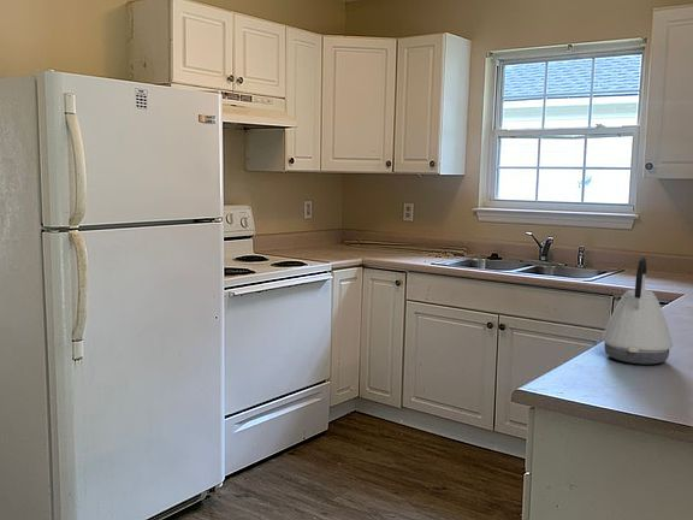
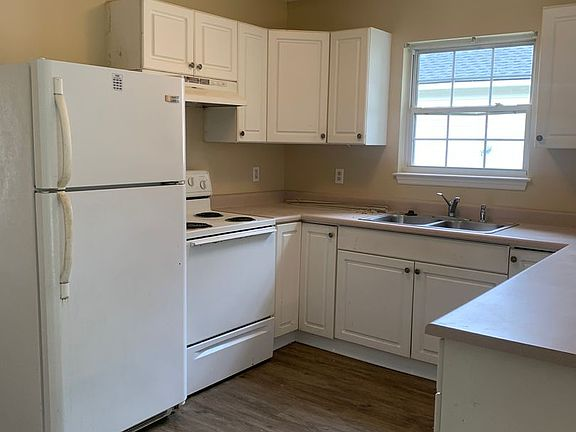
- kettle (639, 307)
